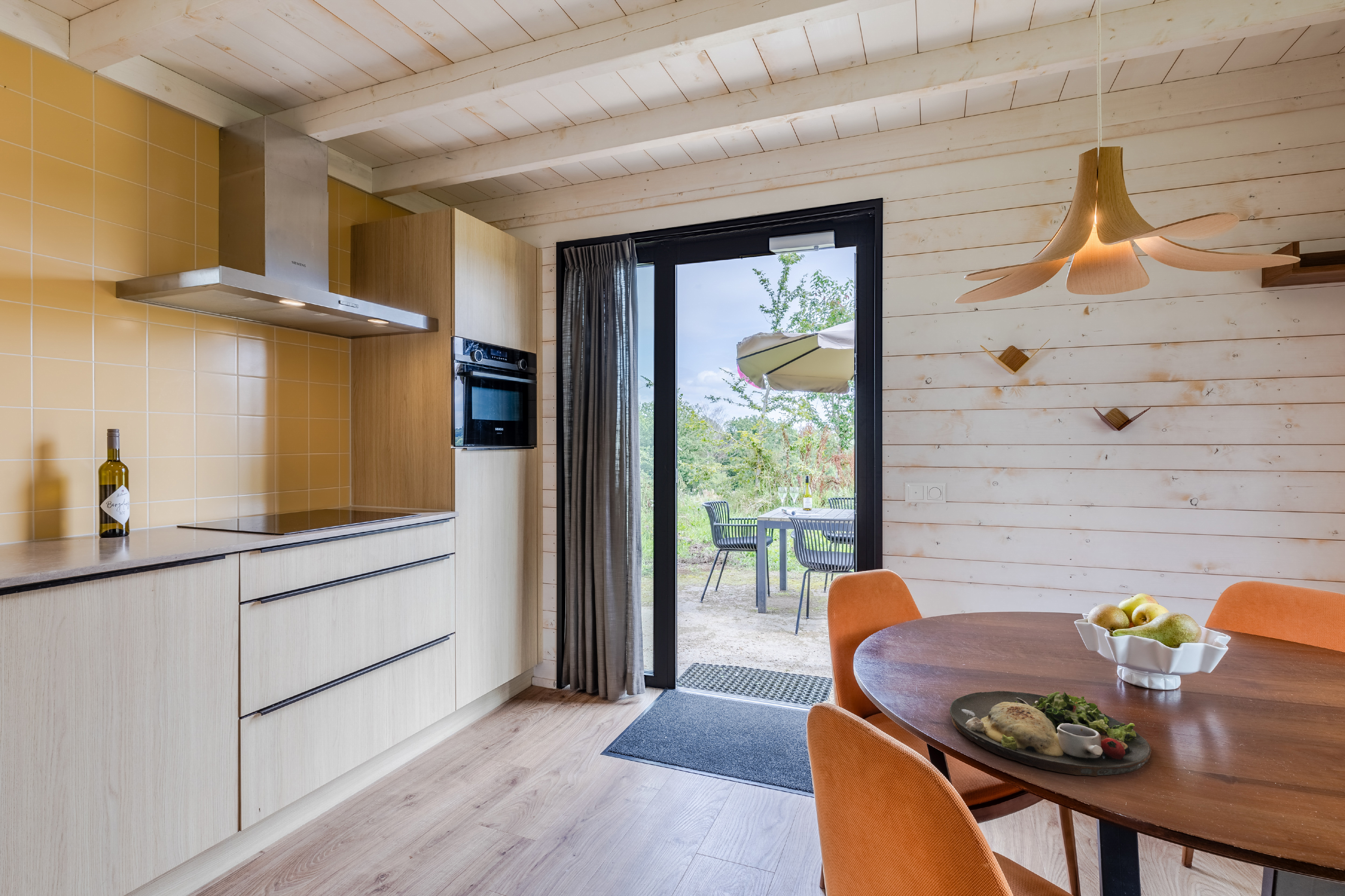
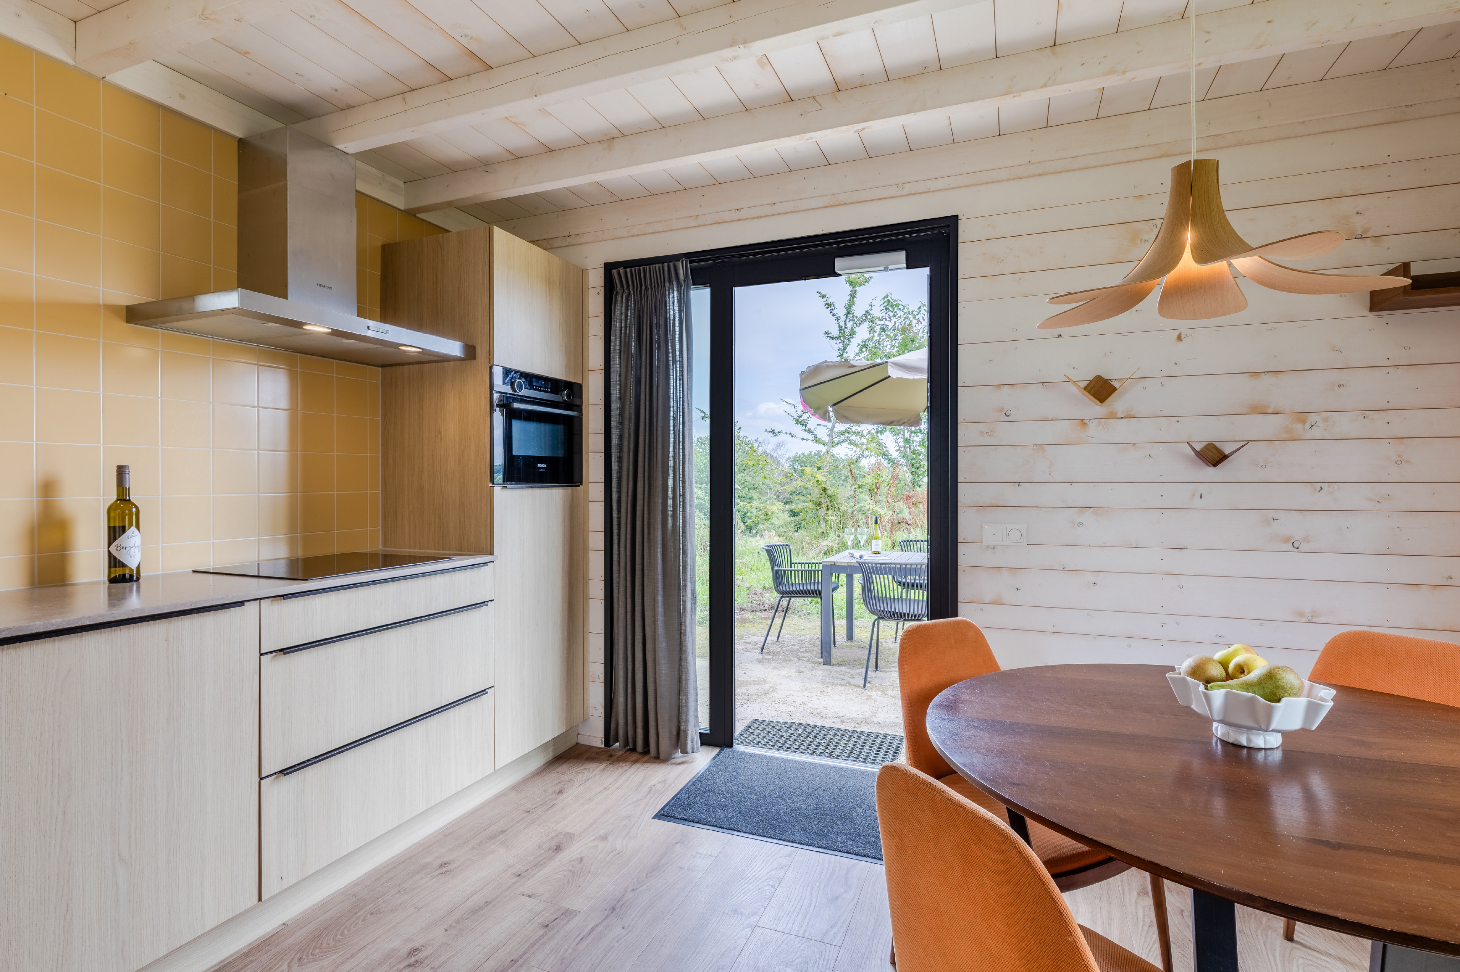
- dinner plate (1043, 715)
